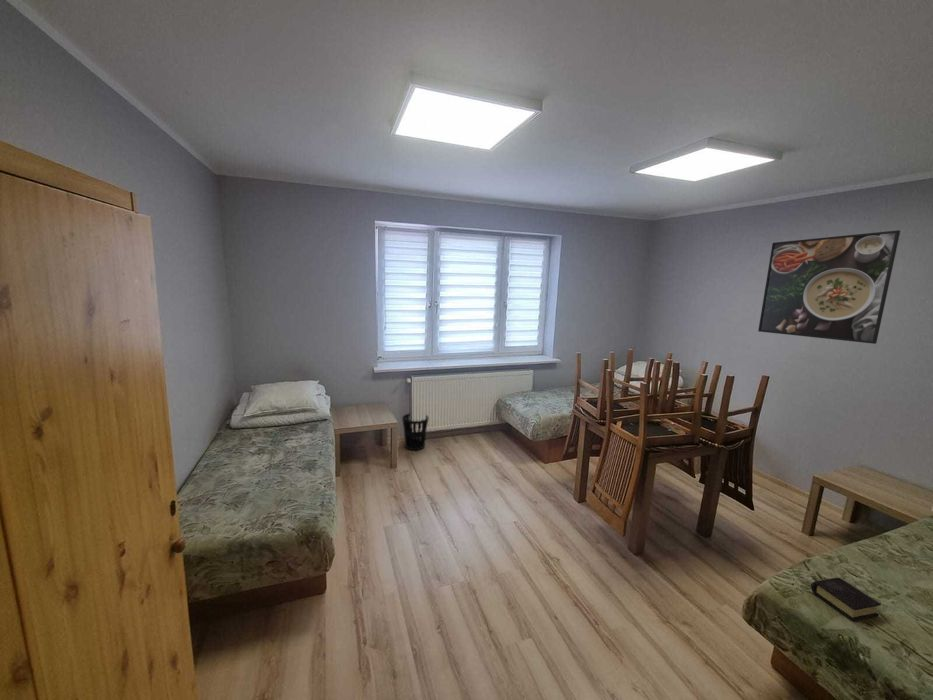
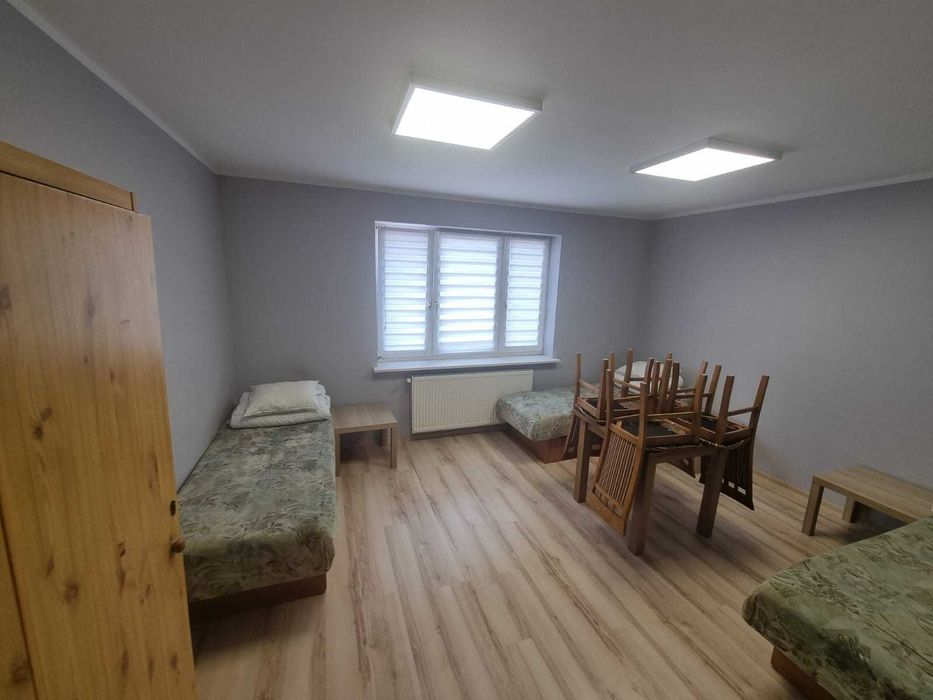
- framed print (819, 288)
- book (843, 596)
- wastebasket (415, 431)
